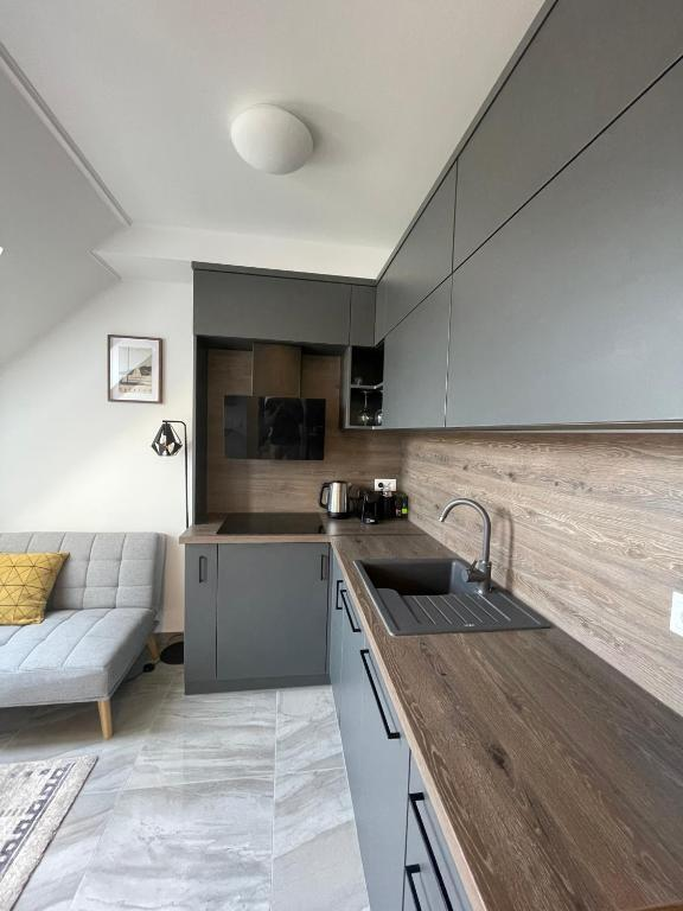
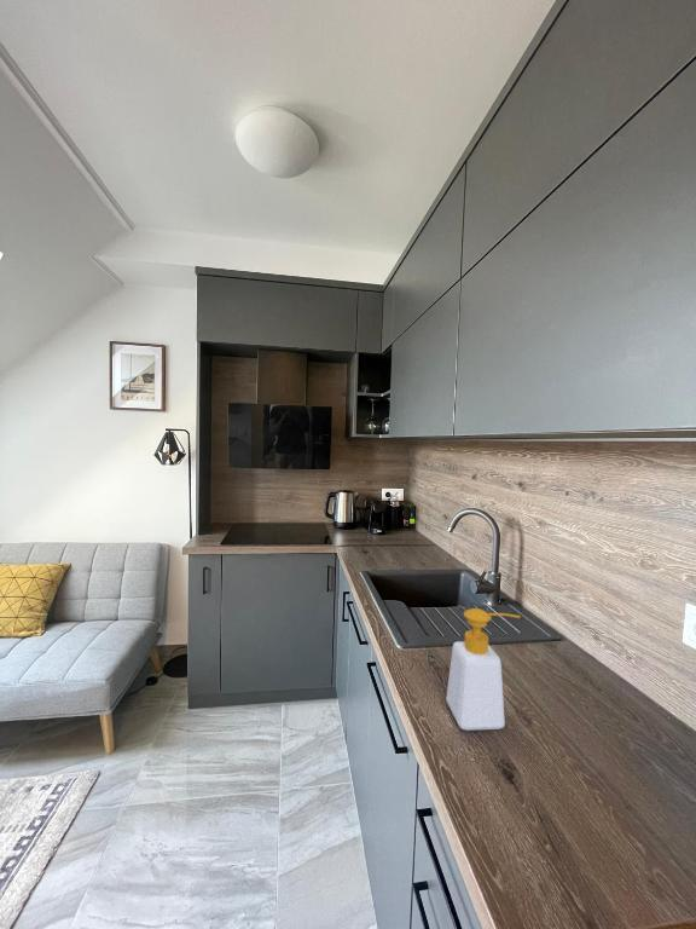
+ soap bottle (486, 662)
